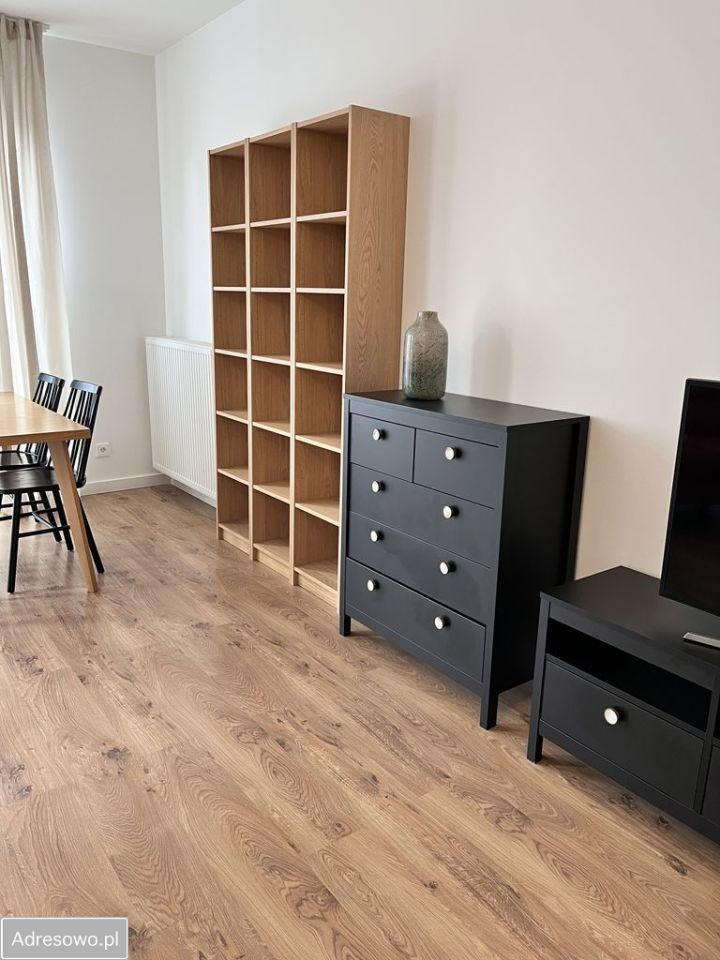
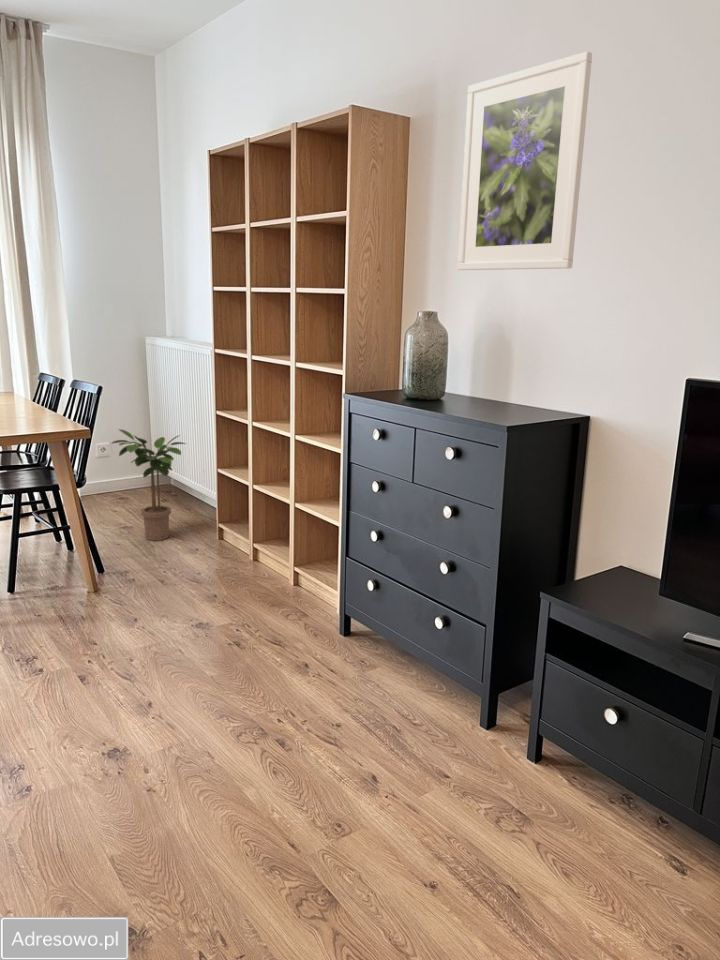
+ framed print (517, 173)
+ potted plant (154, 485)
